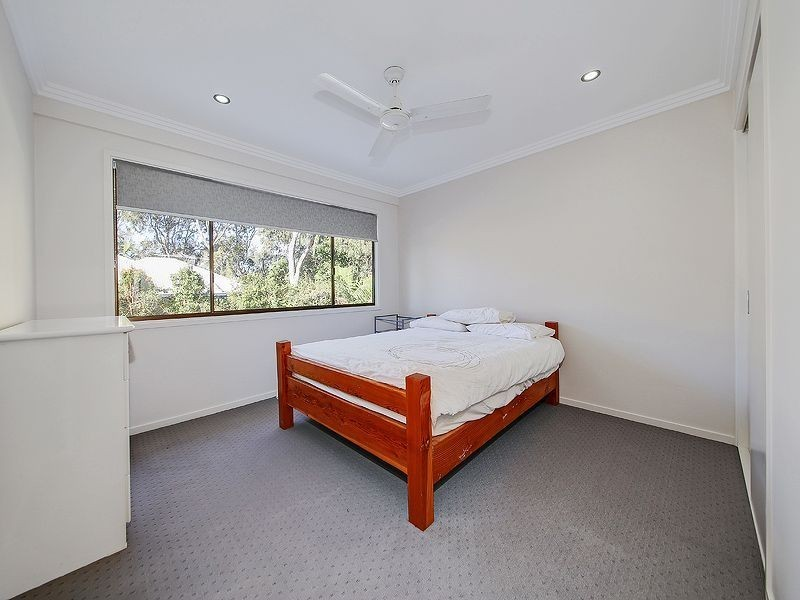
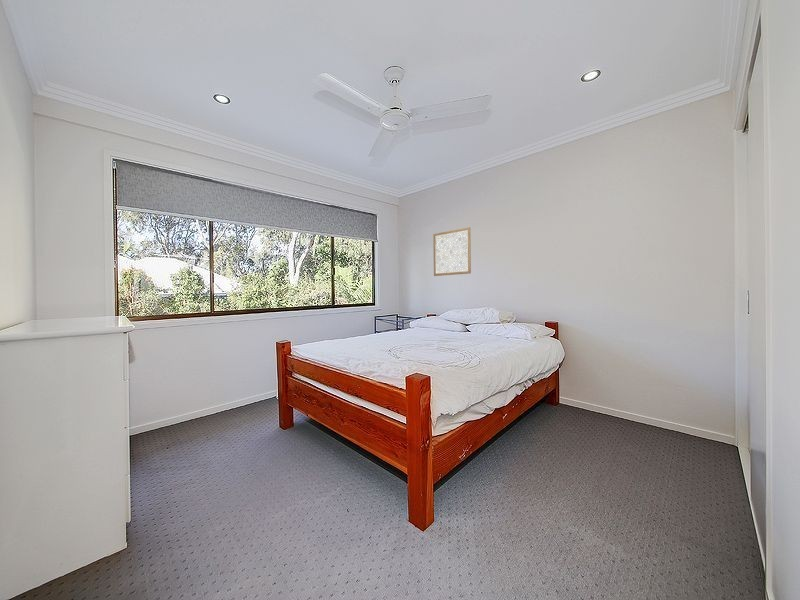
+ wall art (452, 250)
